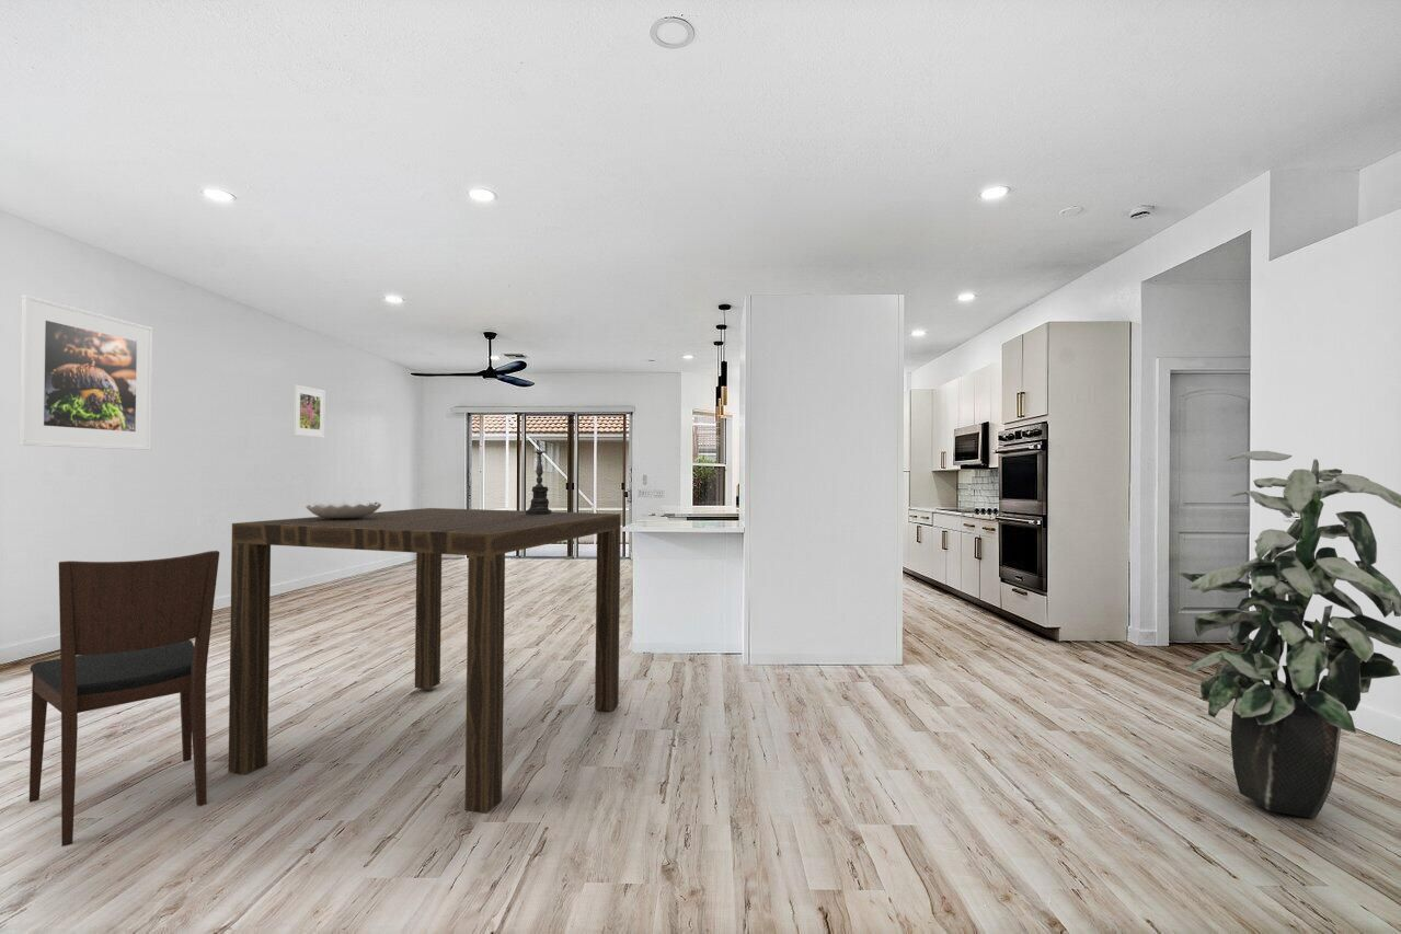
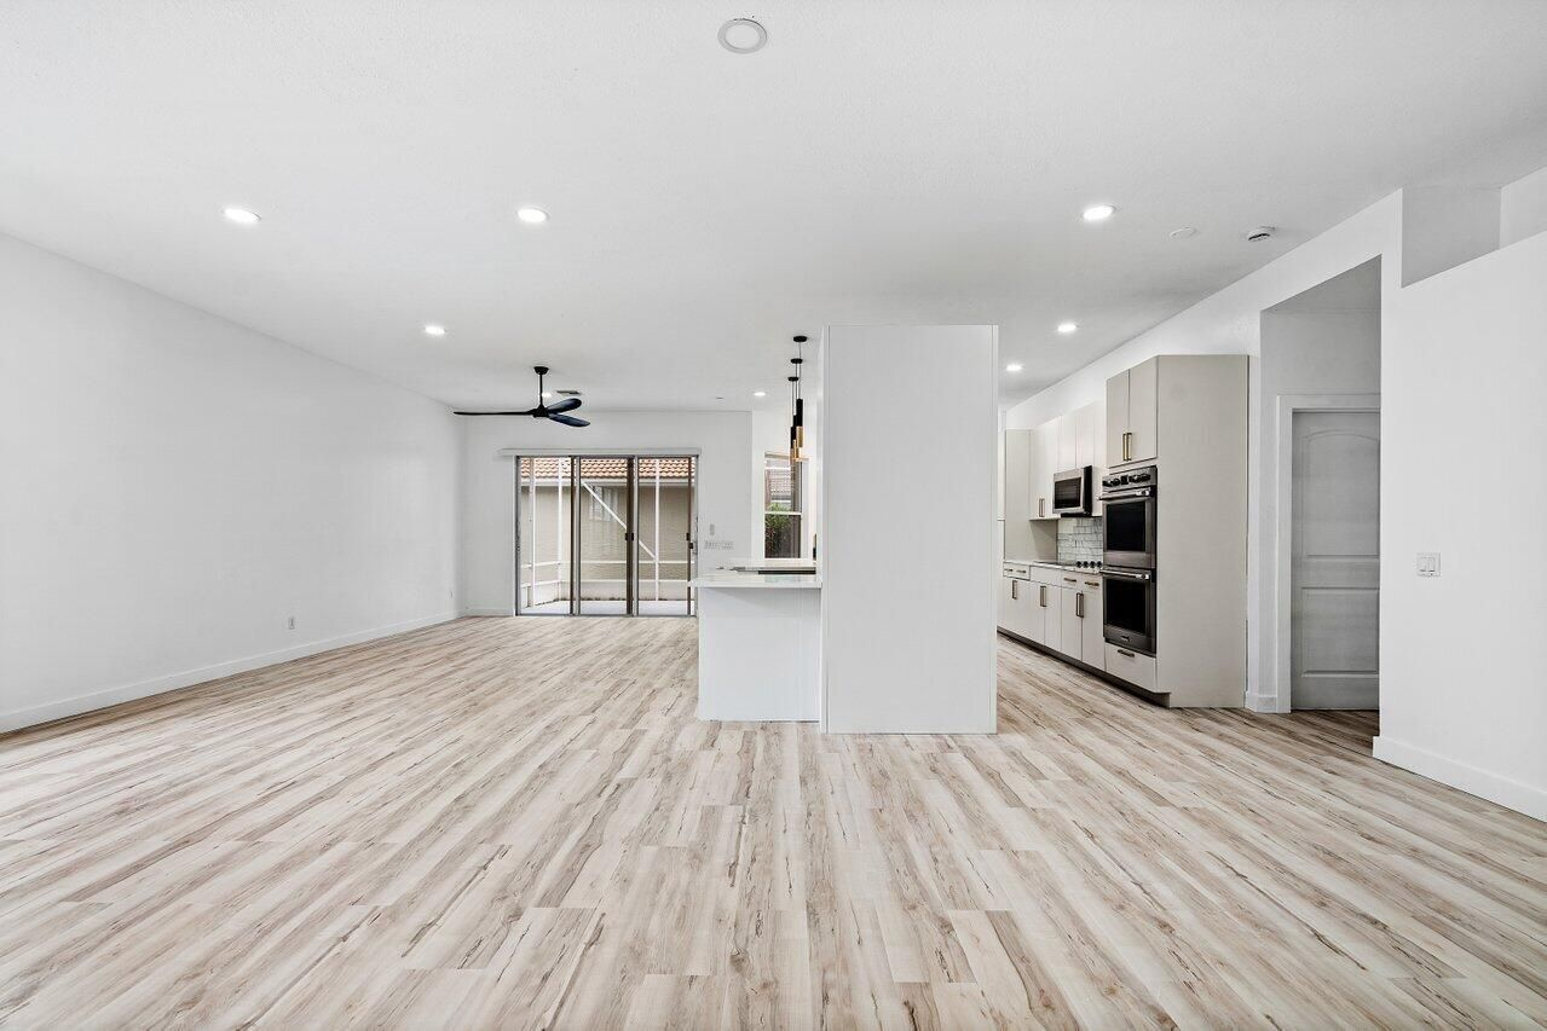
- candle holder (540, 476)
- indoor plant (1284, 625)
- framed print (92, 380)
- dining table (440, 622)
- decorative bowl (344, 509)
- chair (129, 676)
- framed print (309, 412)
